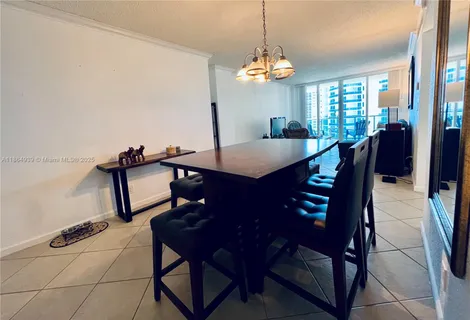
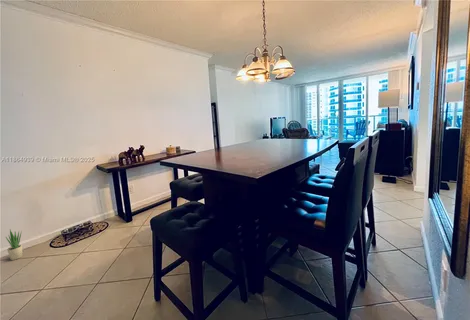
+ potted plant (15, 242)
